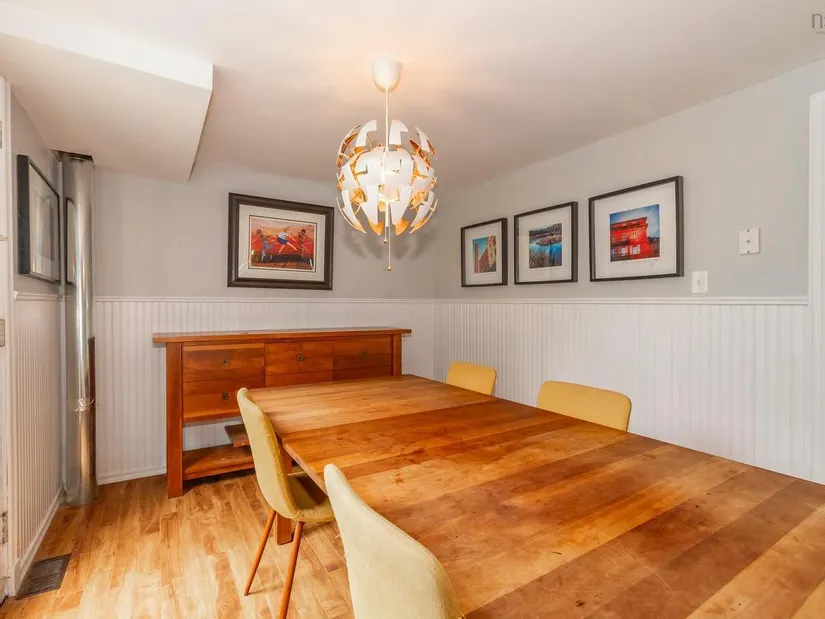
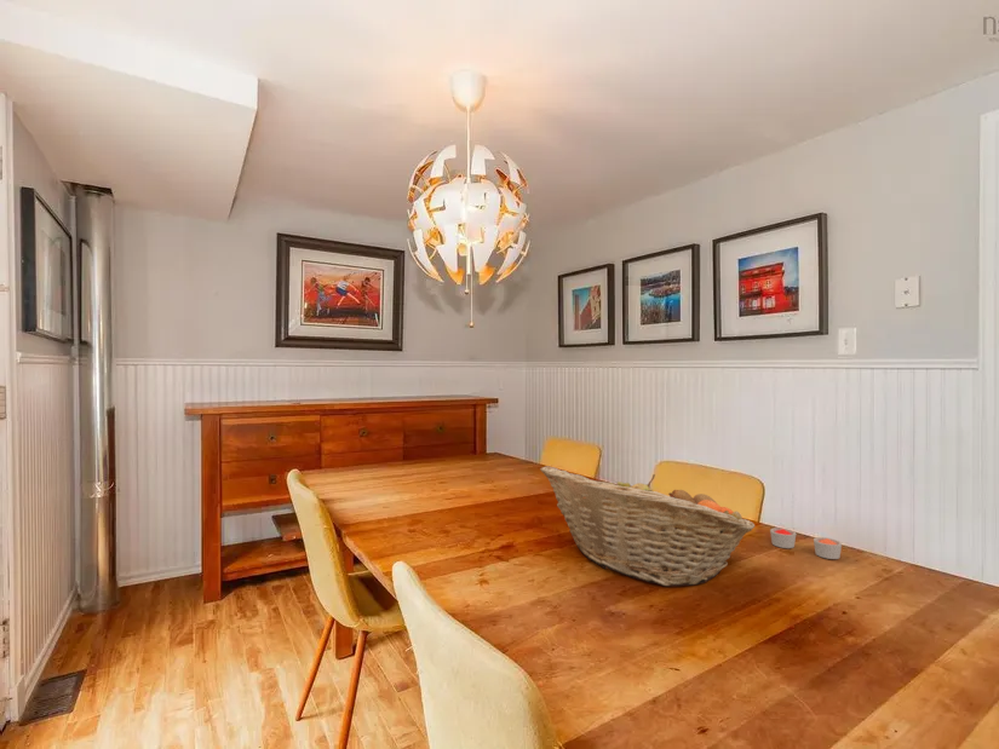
+ candle (814, 541)
+ fruit basket (637, 512)
